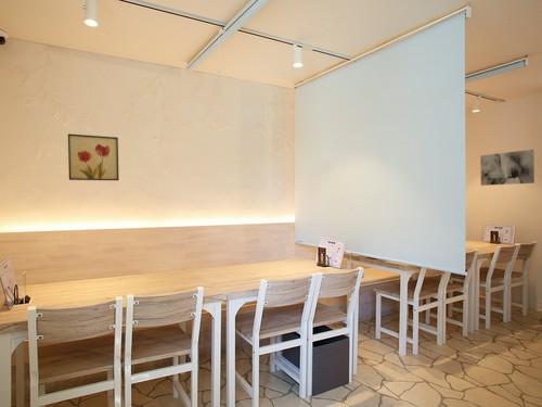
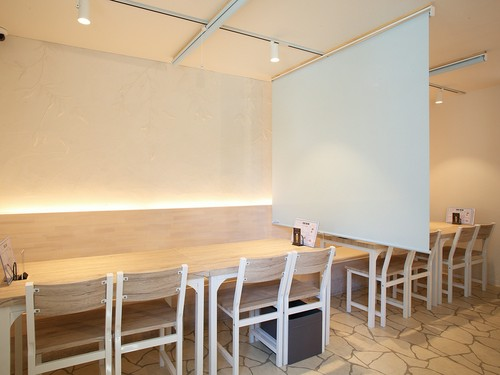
- wall art (93, 157)
- wall art (505, 168)
